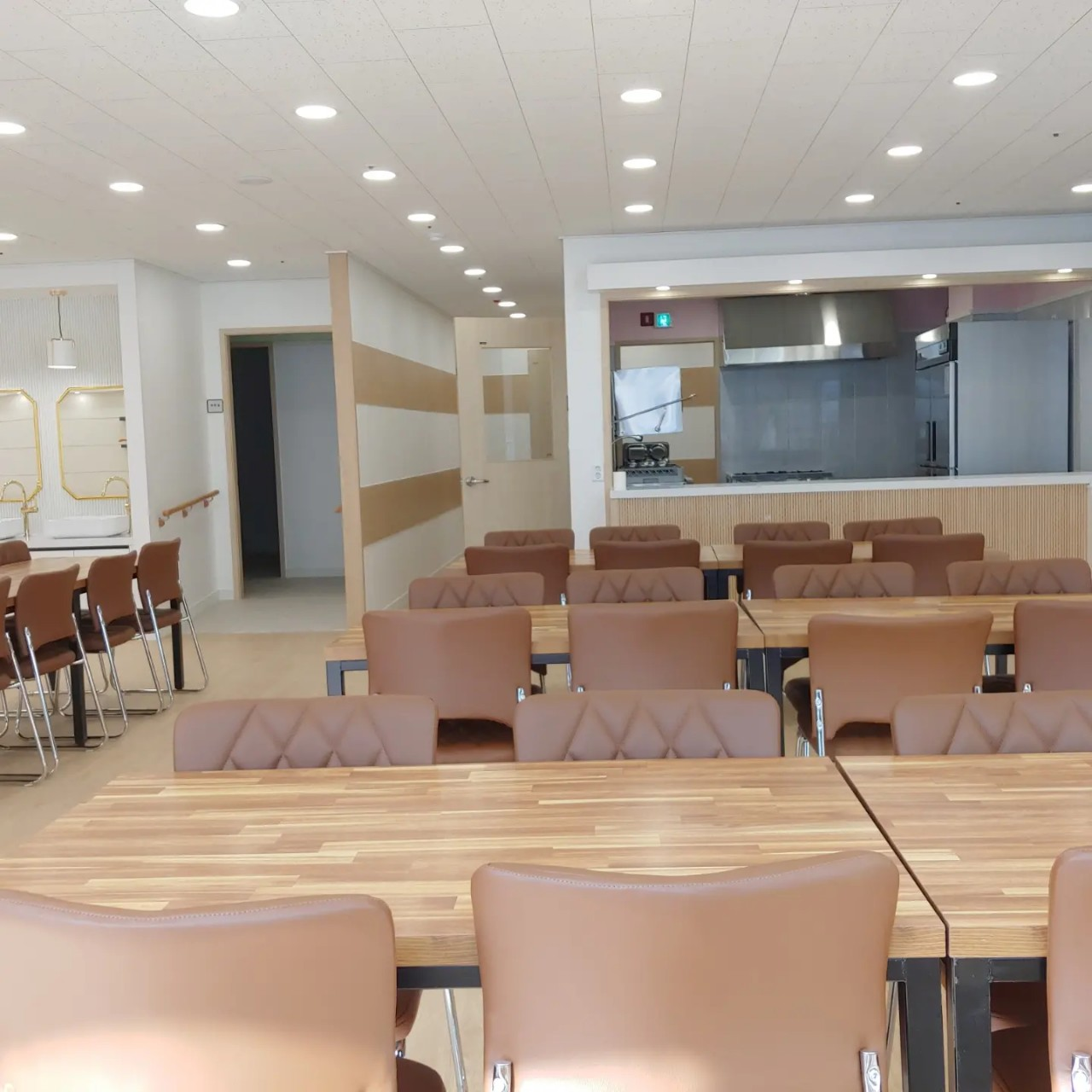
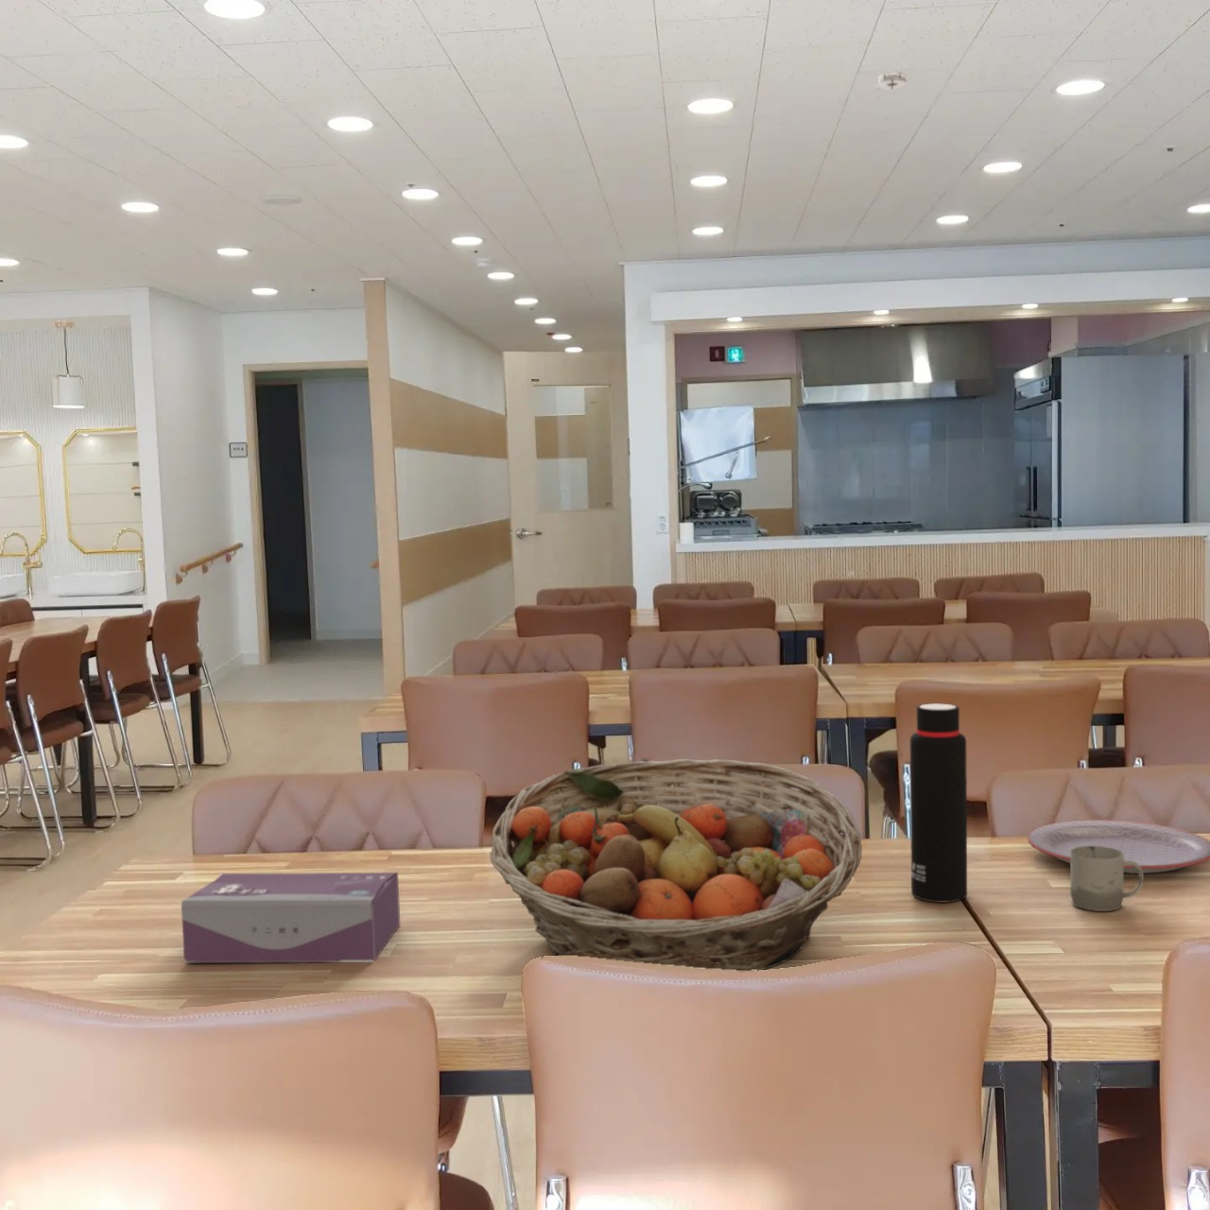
+ smoke detector (891, 81)
+ water bottle (935, 800)
+ cup (1107, 878)
+ plate (1119, 848)
+ tissue box (294, 913)
+ fruit basket (674, 861)
